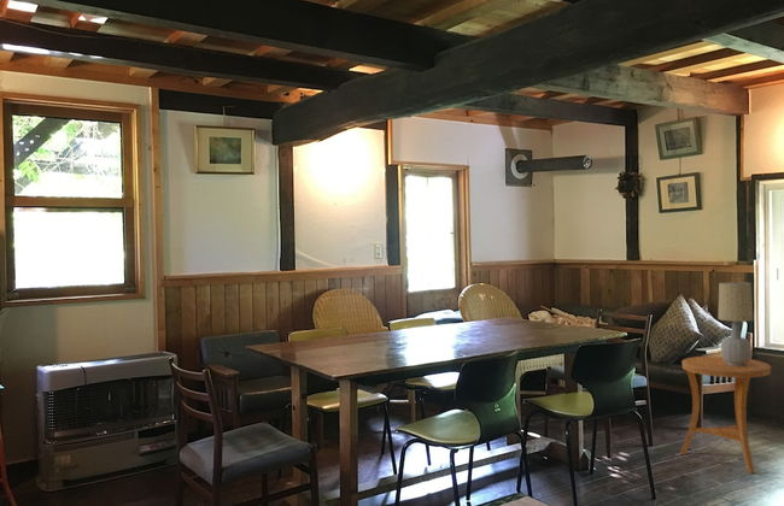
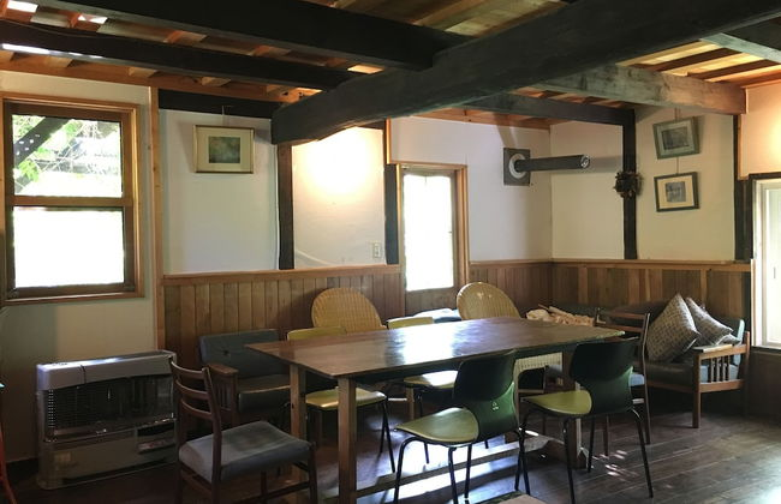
- table lamp (735, 323)
- side table (735, 408)
